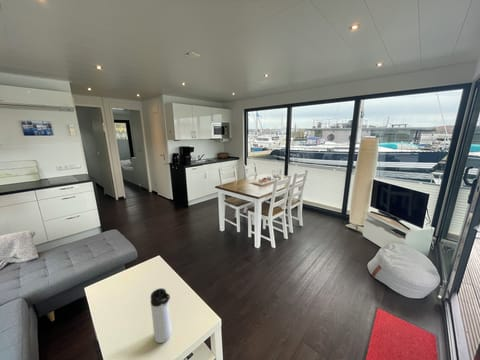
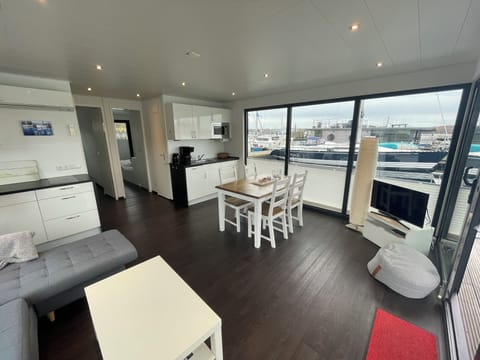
- thermos bottle (162, 316)
